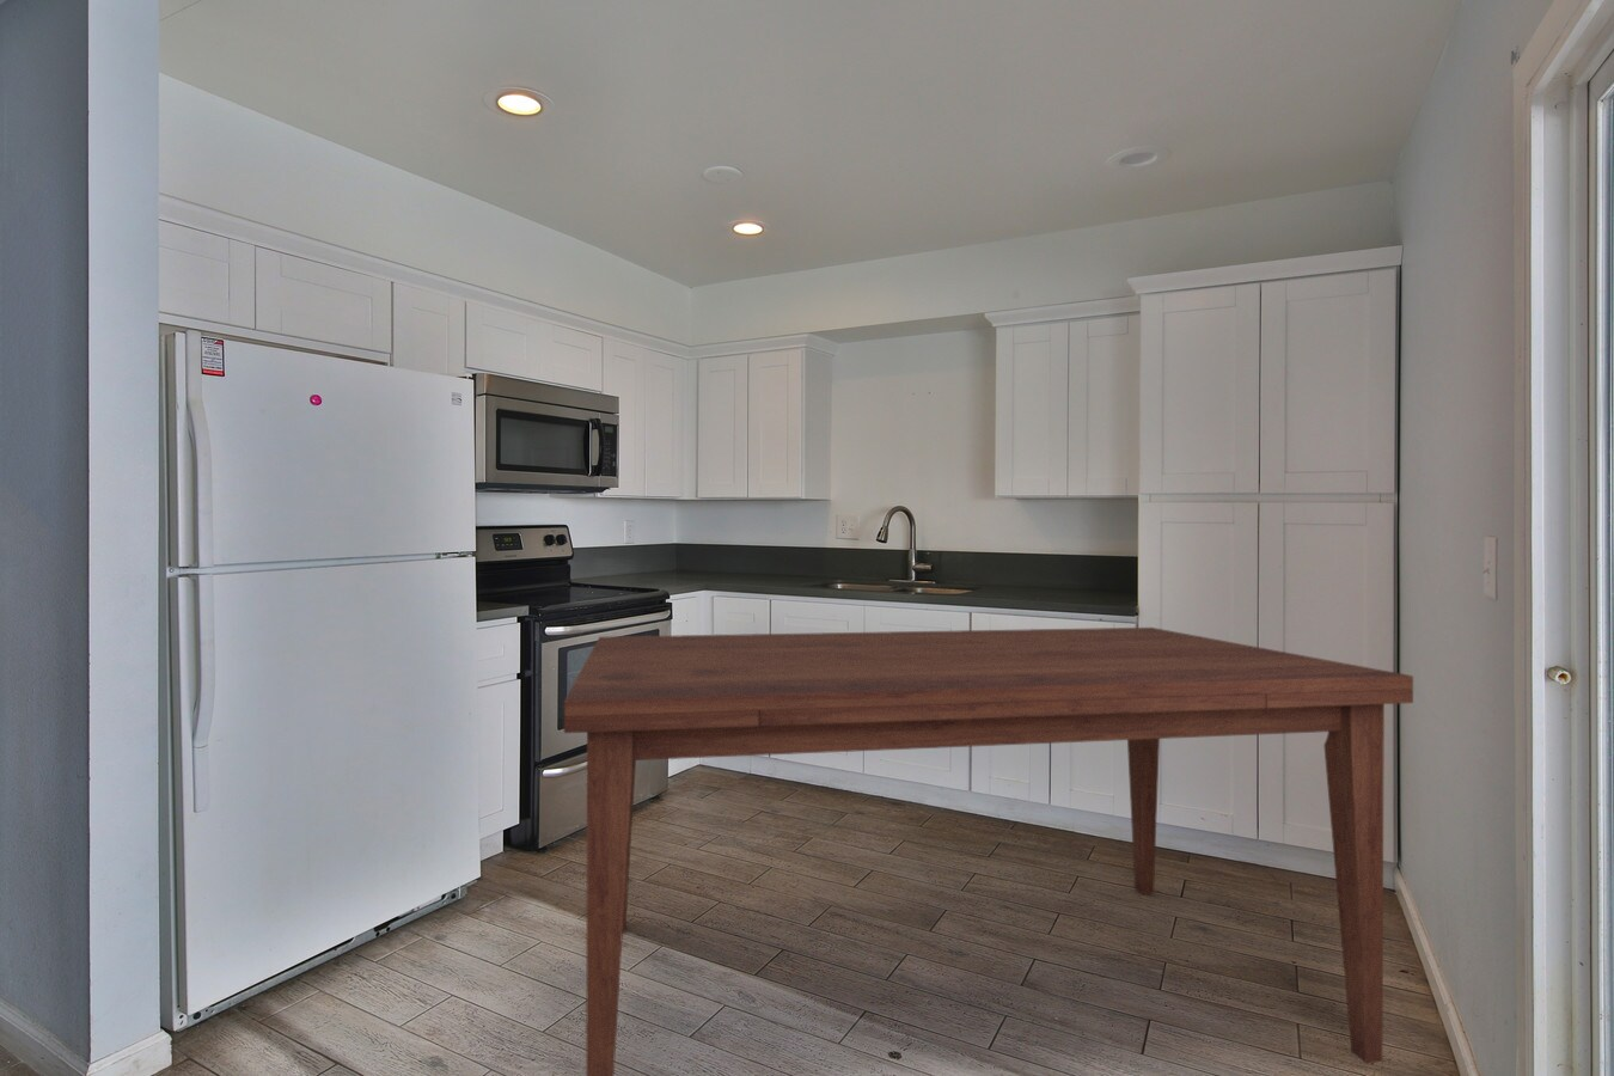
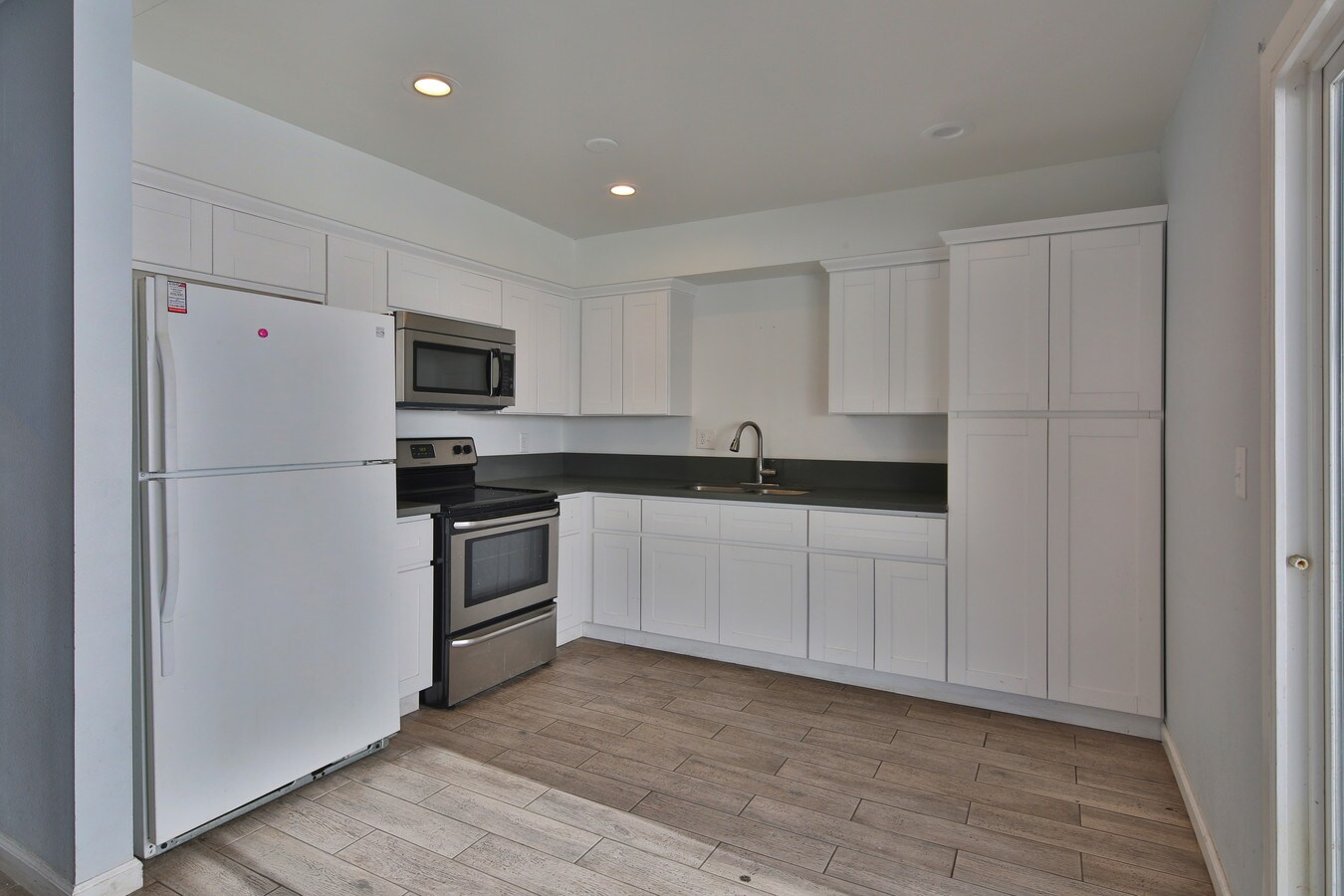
- dining table (938, 747)
